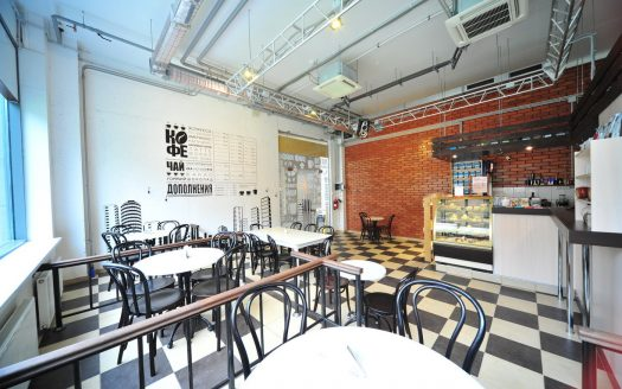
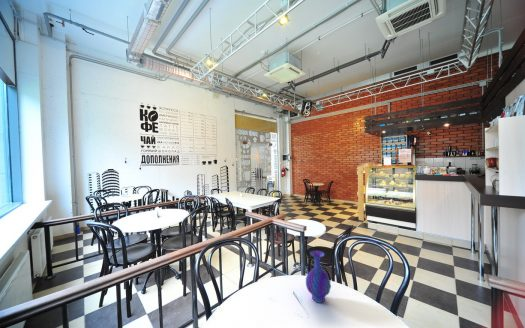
+ vase (317, 275)
